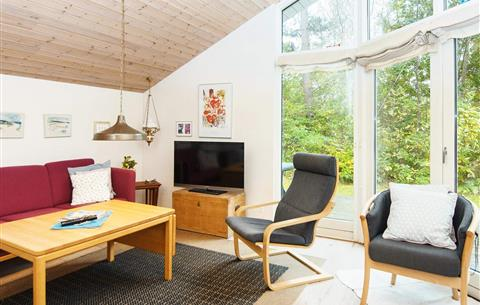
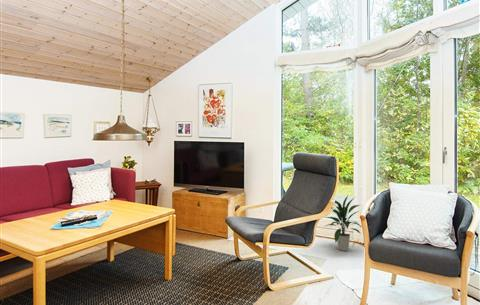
+ indoor plant (342, 222)
